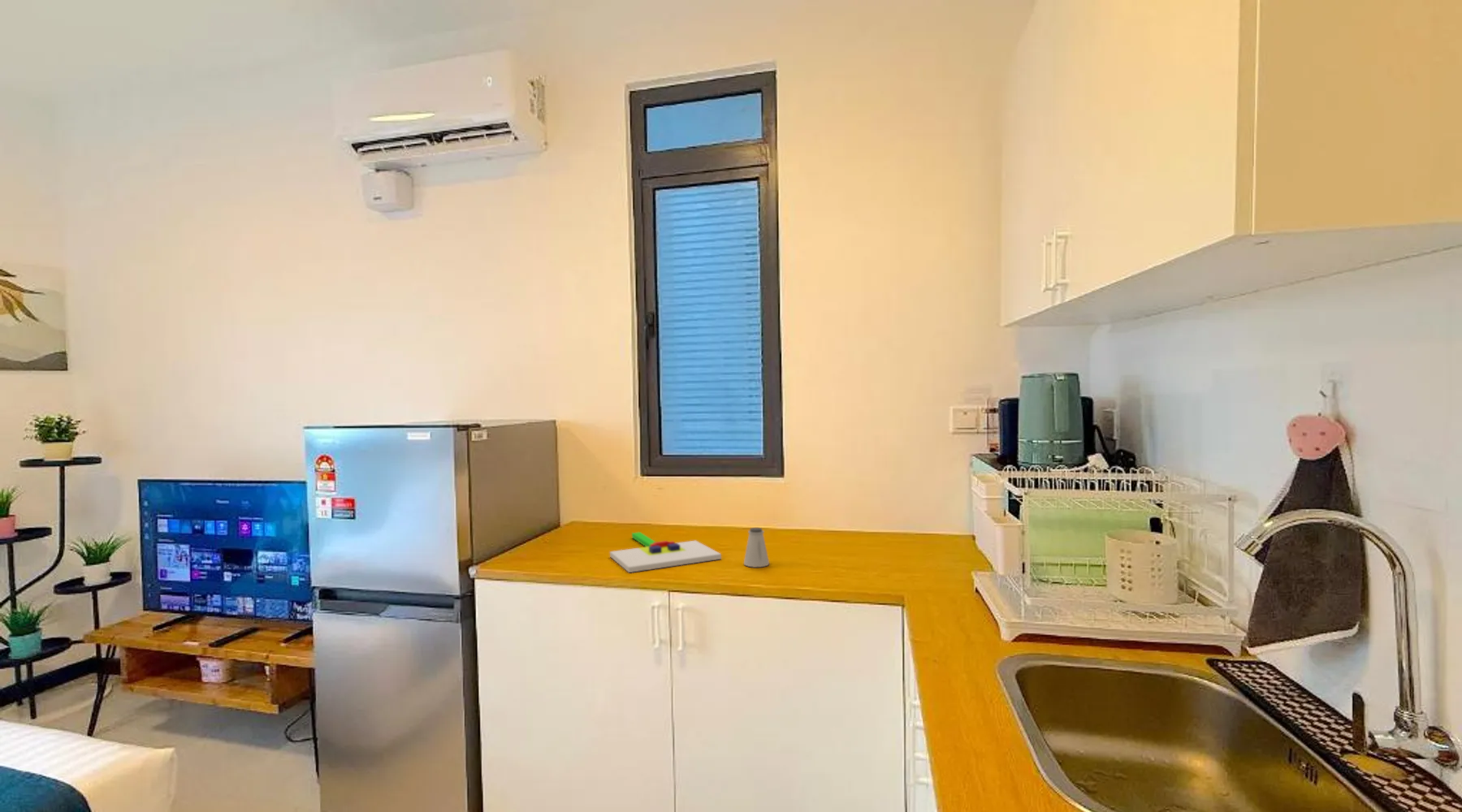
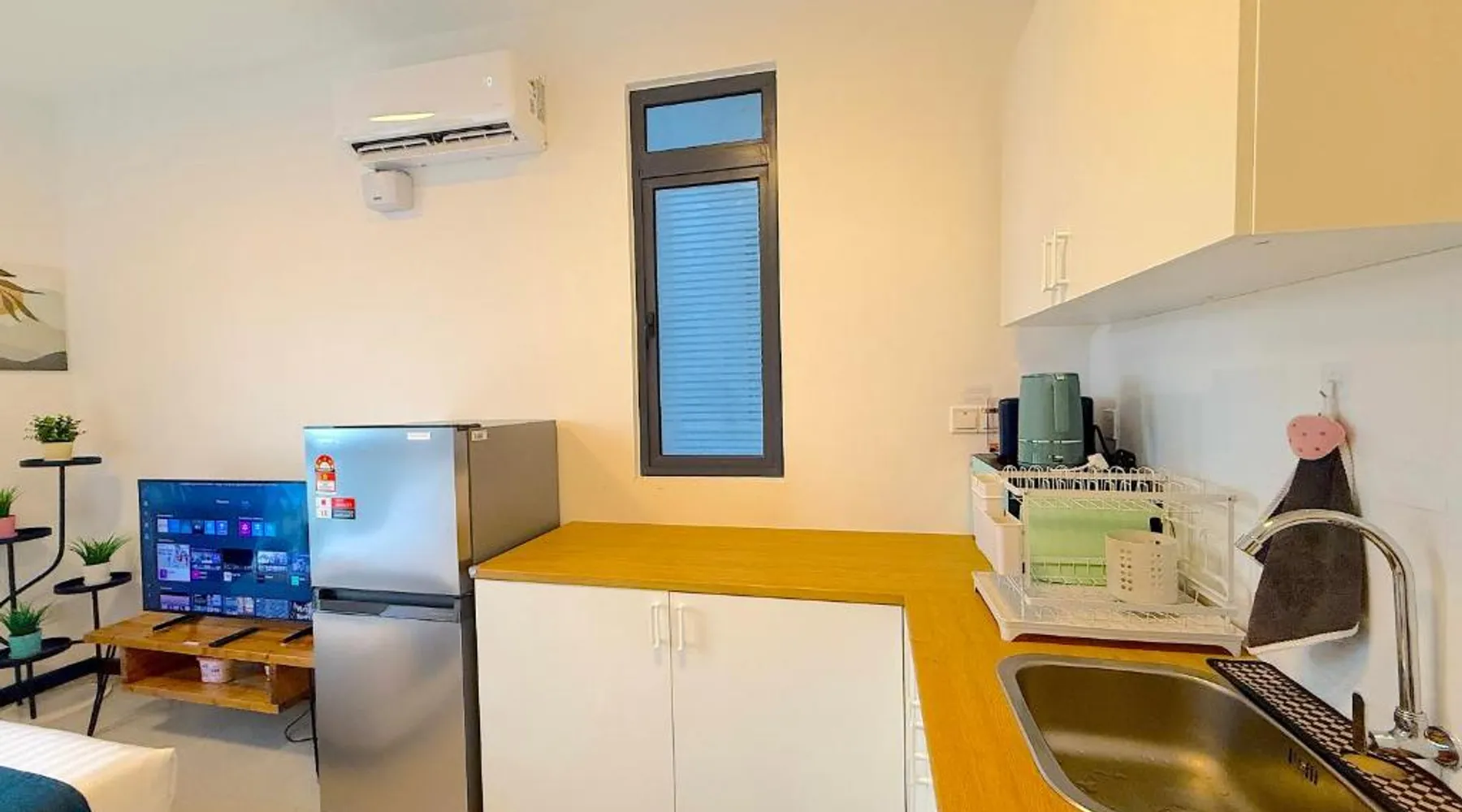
- saltshaker (756, 546)
- chopping board (653, 545)
